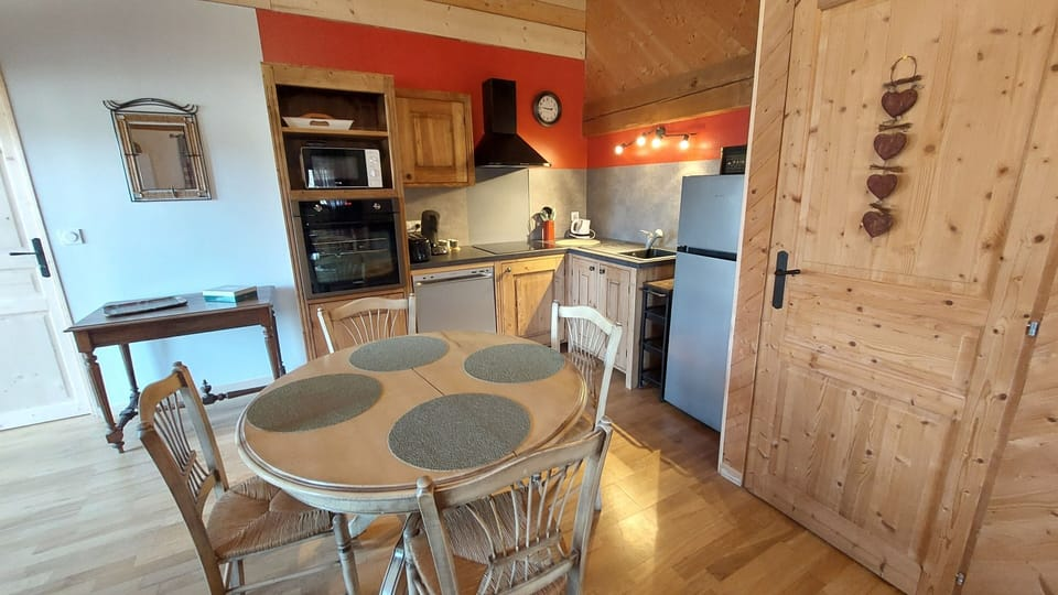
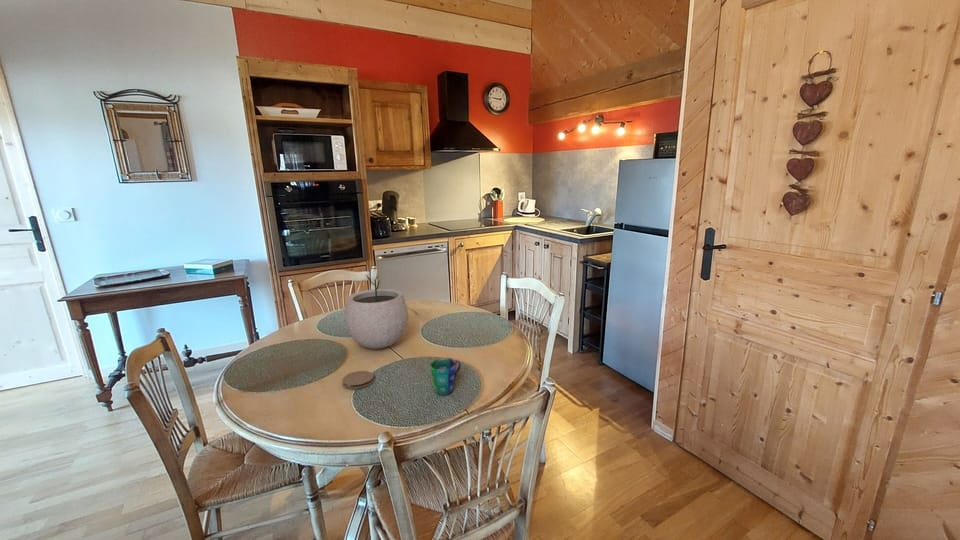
+ plant pot (376, 309)
+ coaster (358, 379)
+ cup (446, 375)
